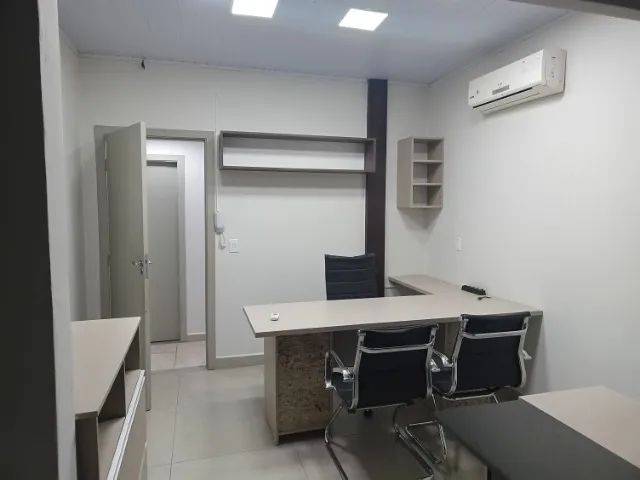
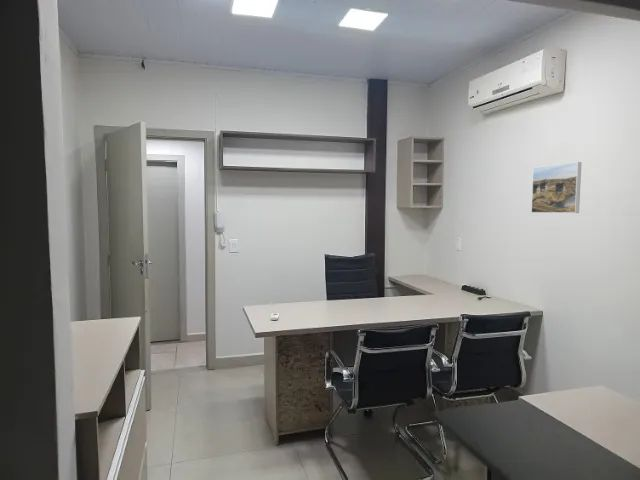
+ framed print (554, 189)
